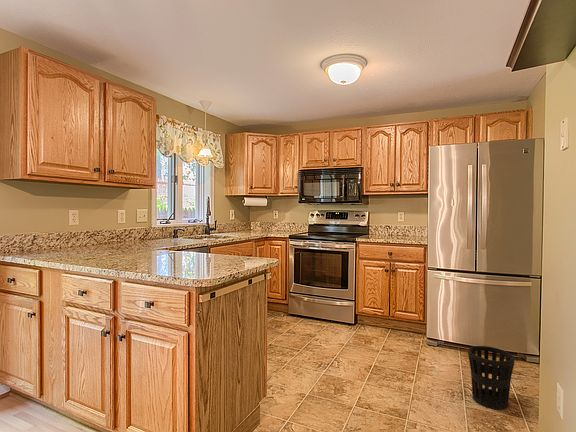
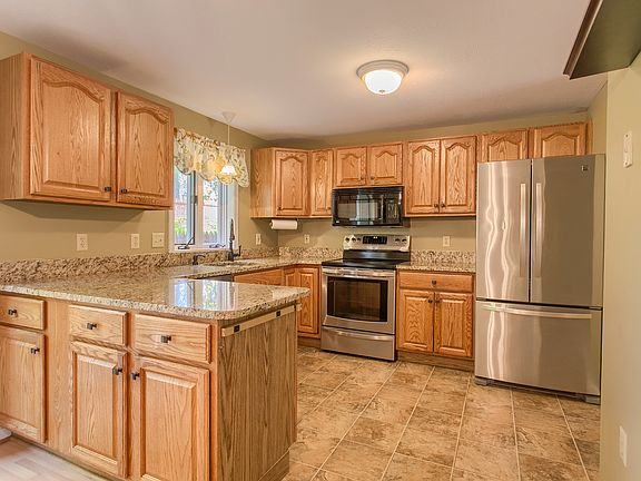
- wastebasket (490, 378)
